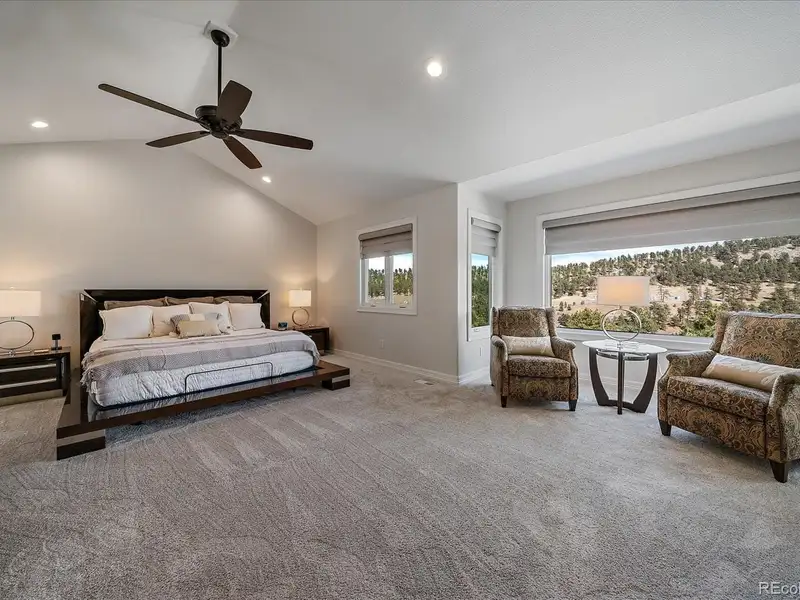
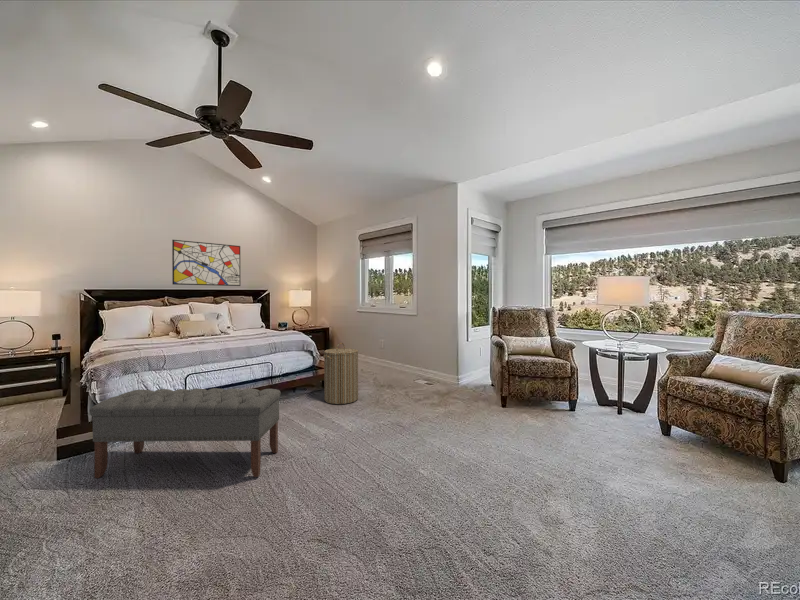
+ wall art (208, 264)
+ laundry hamper (341, 371)
+ bench (193, 428)
